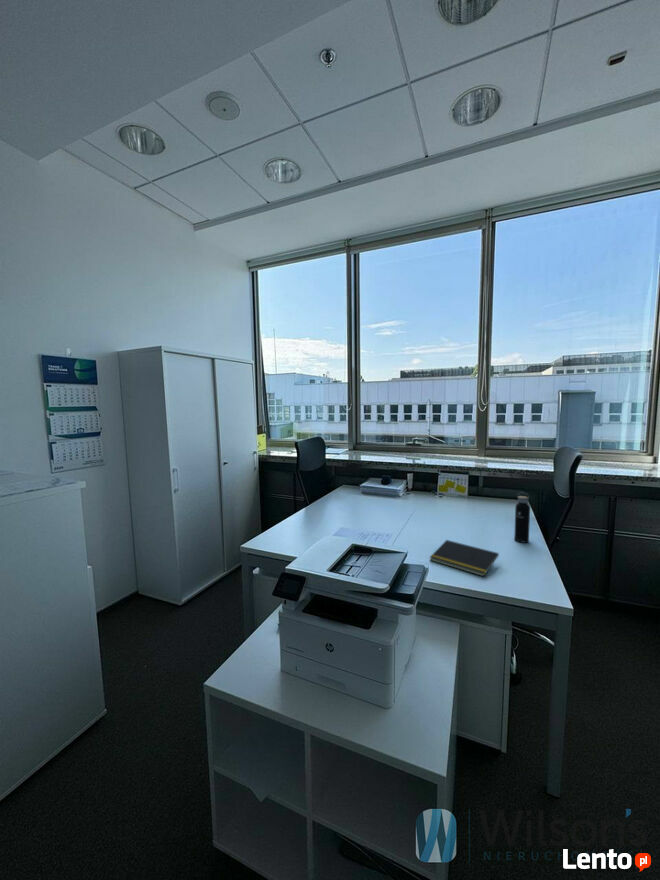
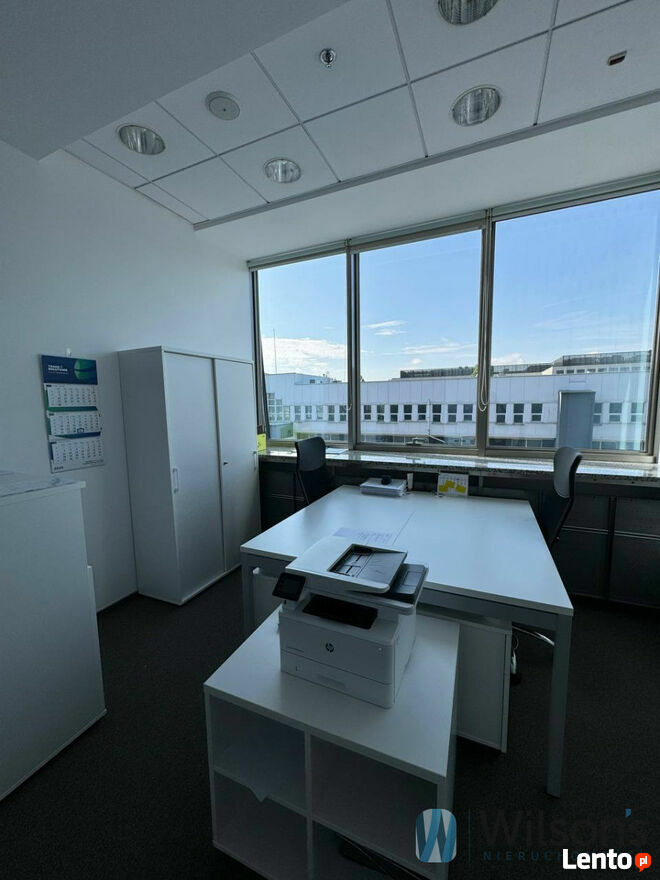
- notepad (463, 556)
- water bottle (522, 516)
